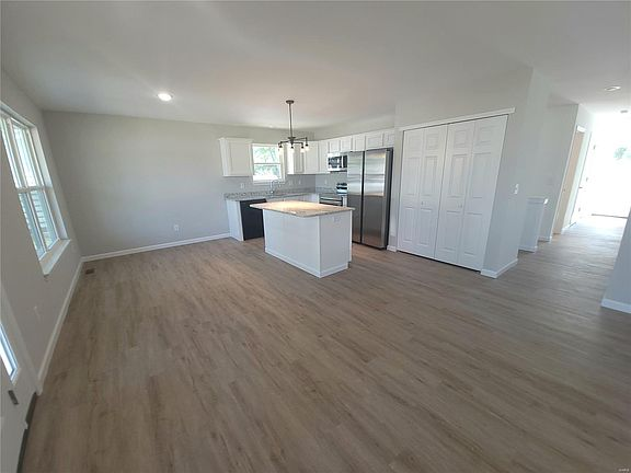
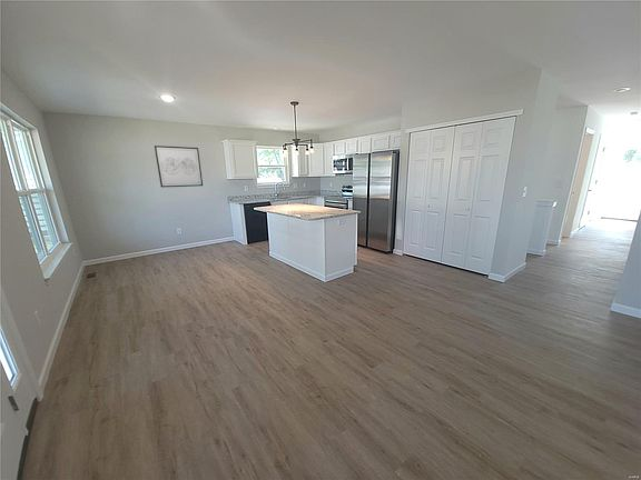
+ wall art (179, 167)
